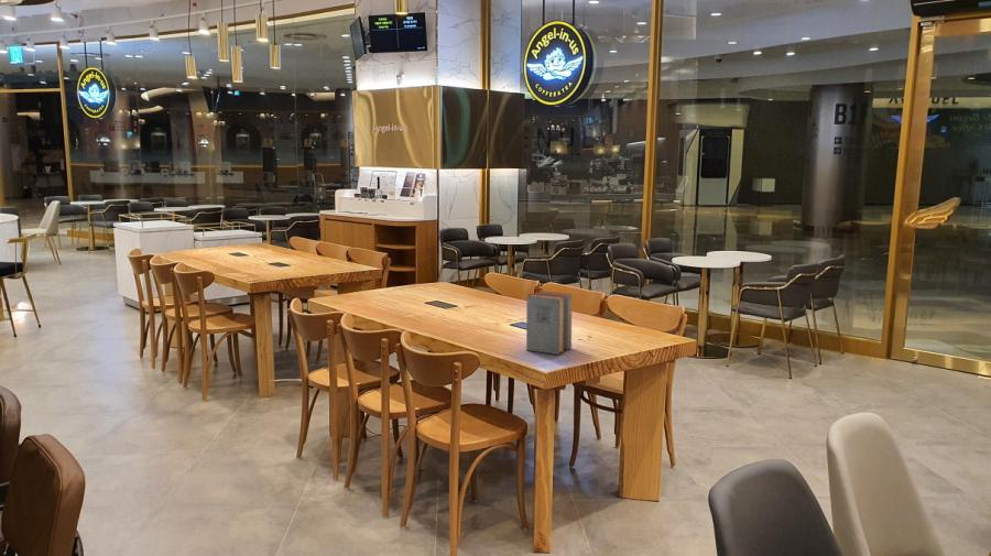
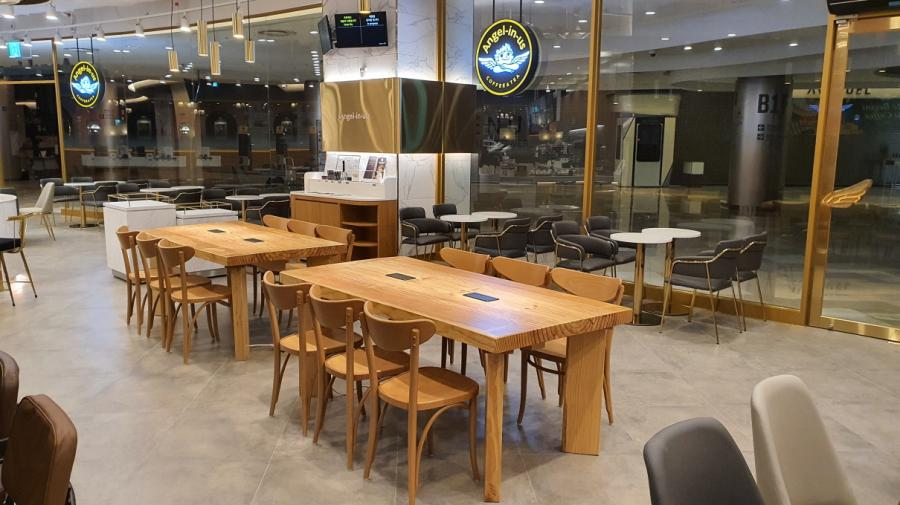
- book (549, 321)
